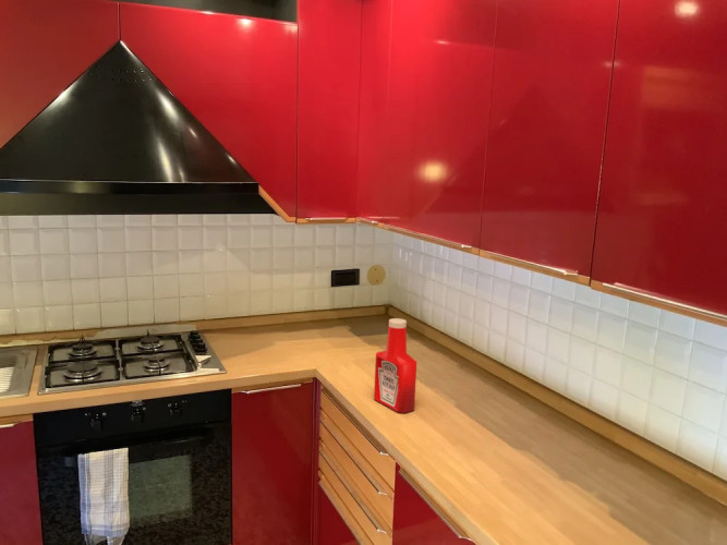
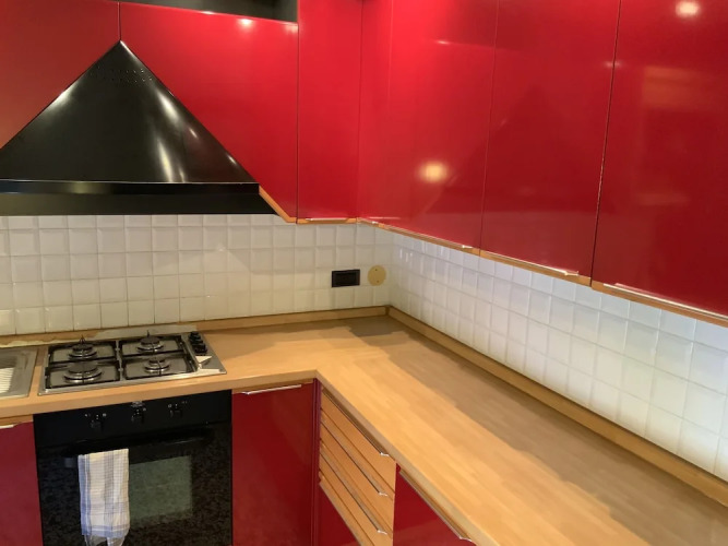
- soap bottle (396, 362)
